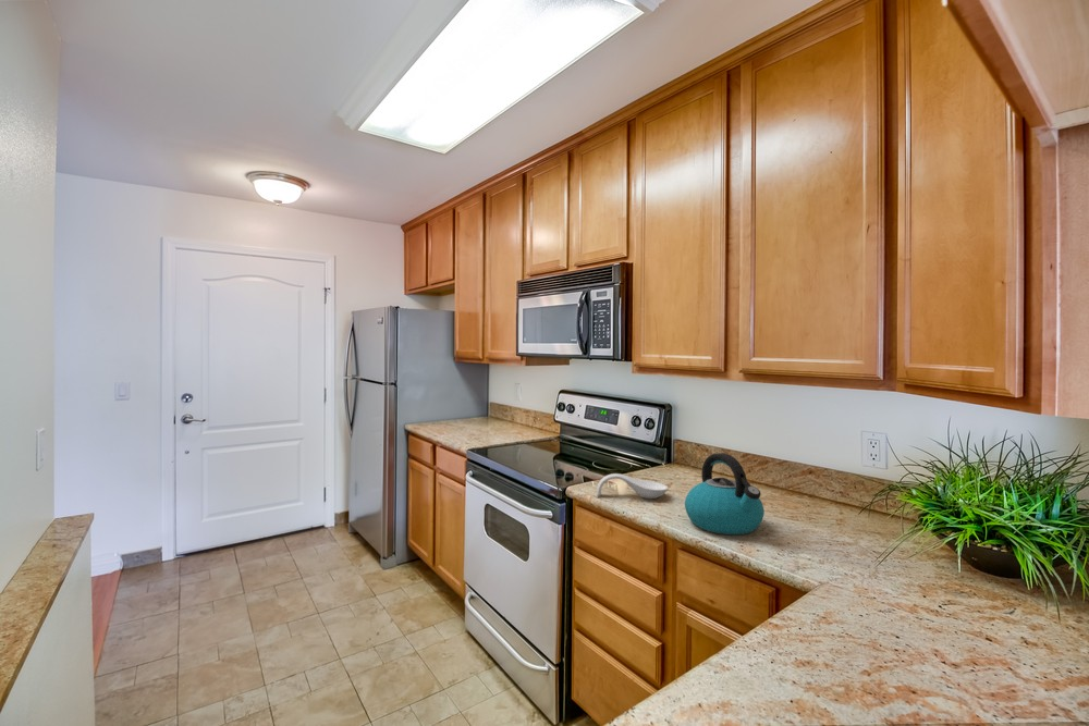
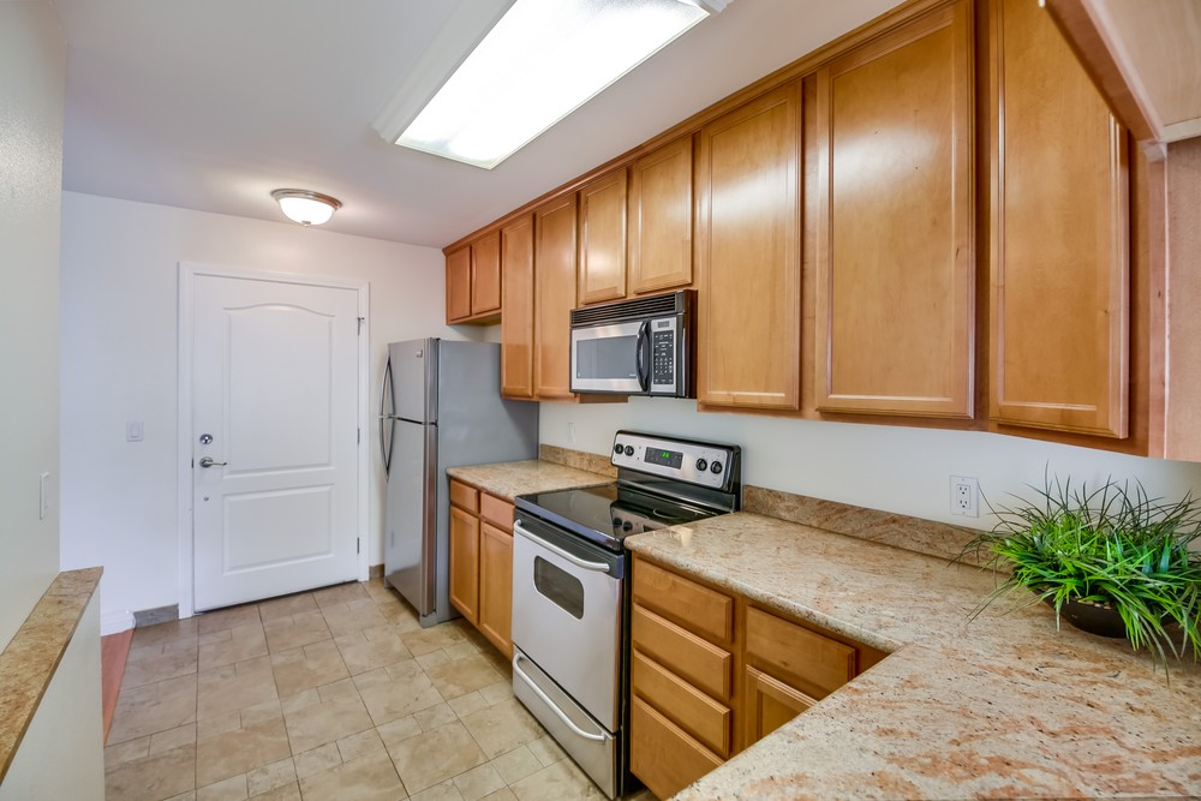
- spoon rest (632, 485)
- kettle (726, 490)
